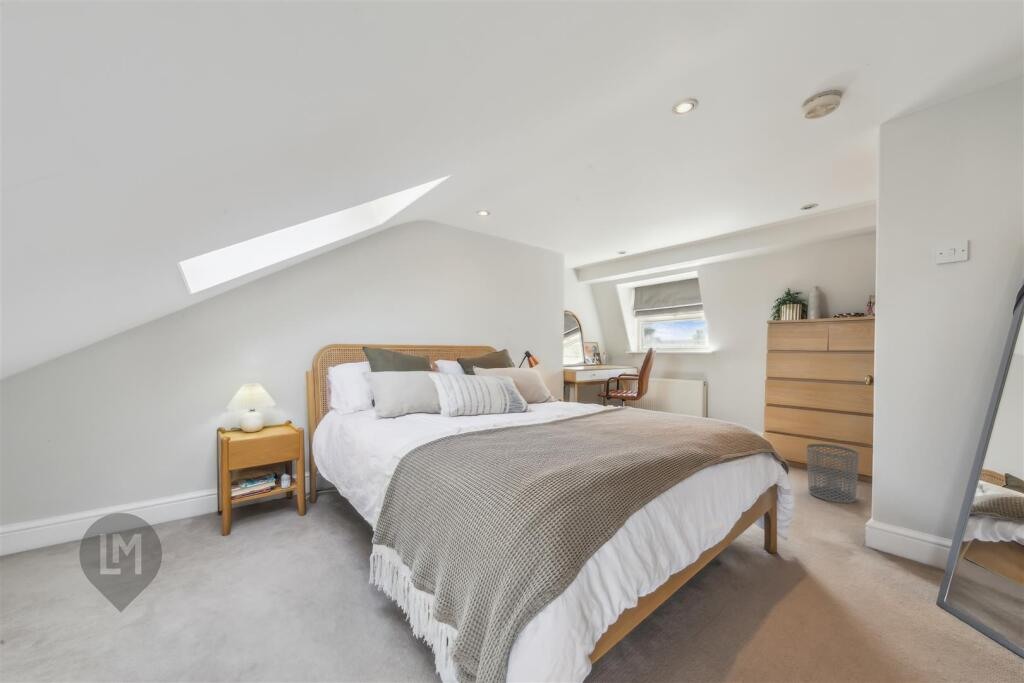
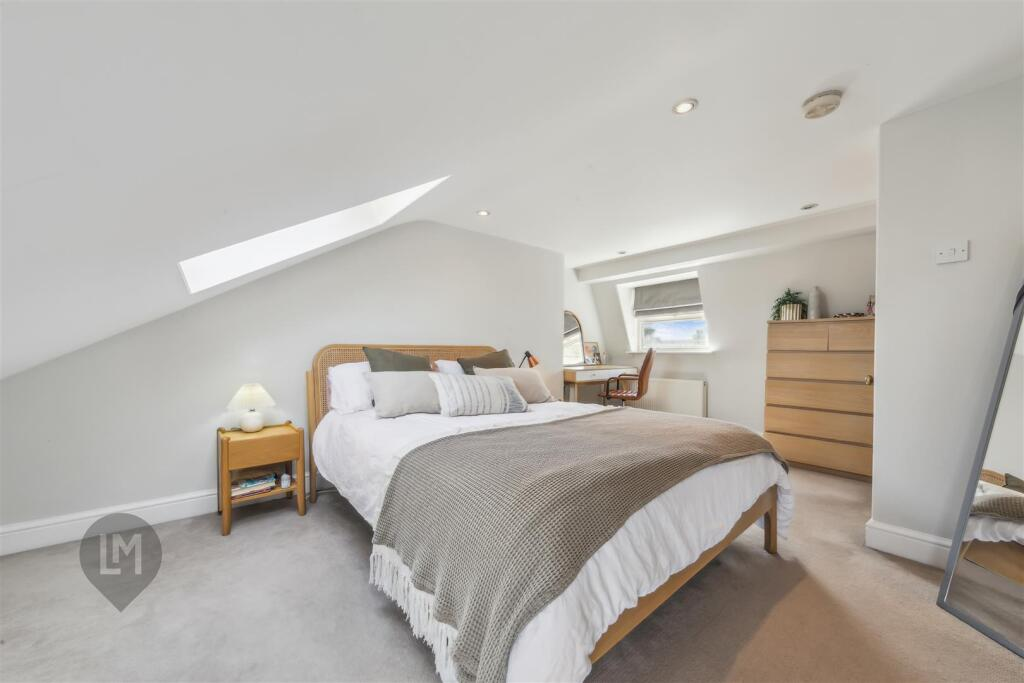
- waste bin (831, 473)
